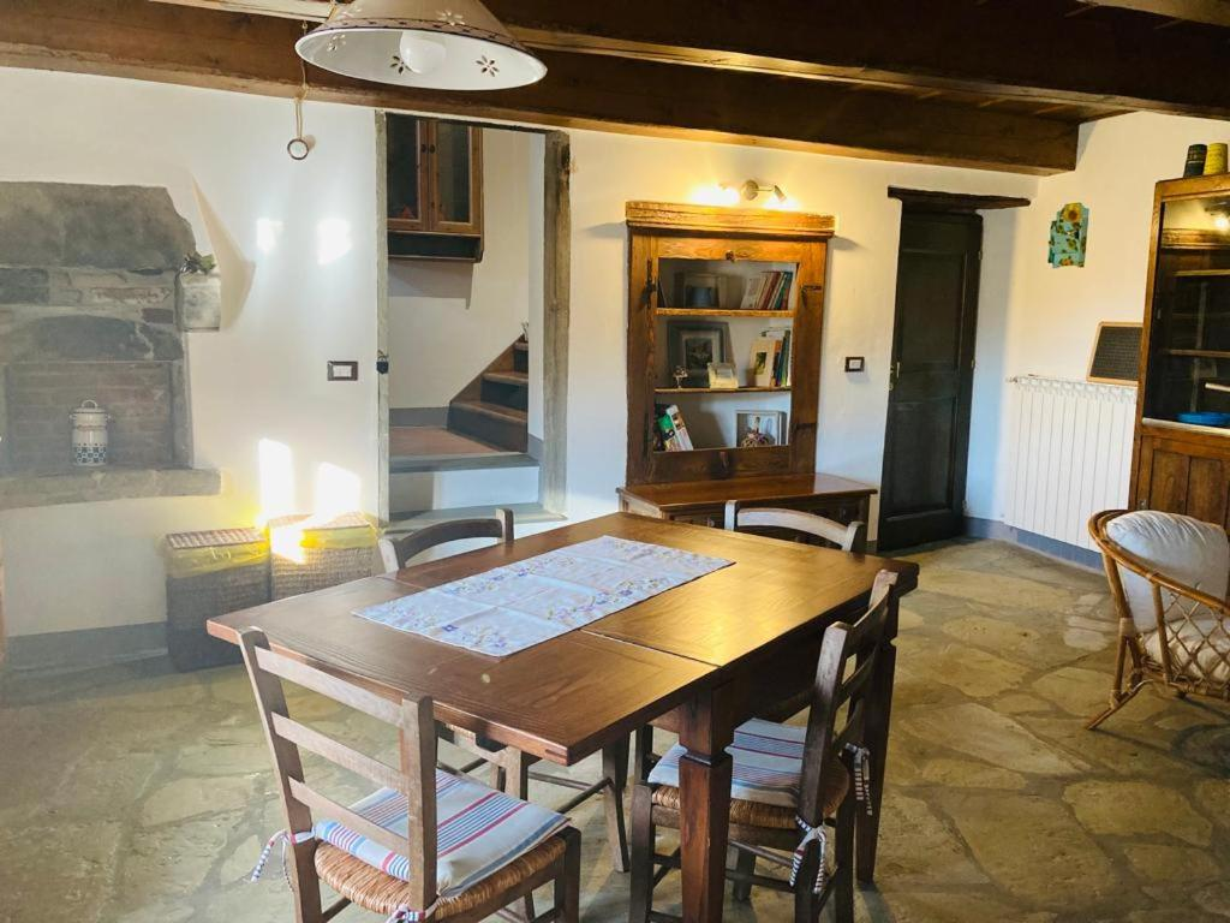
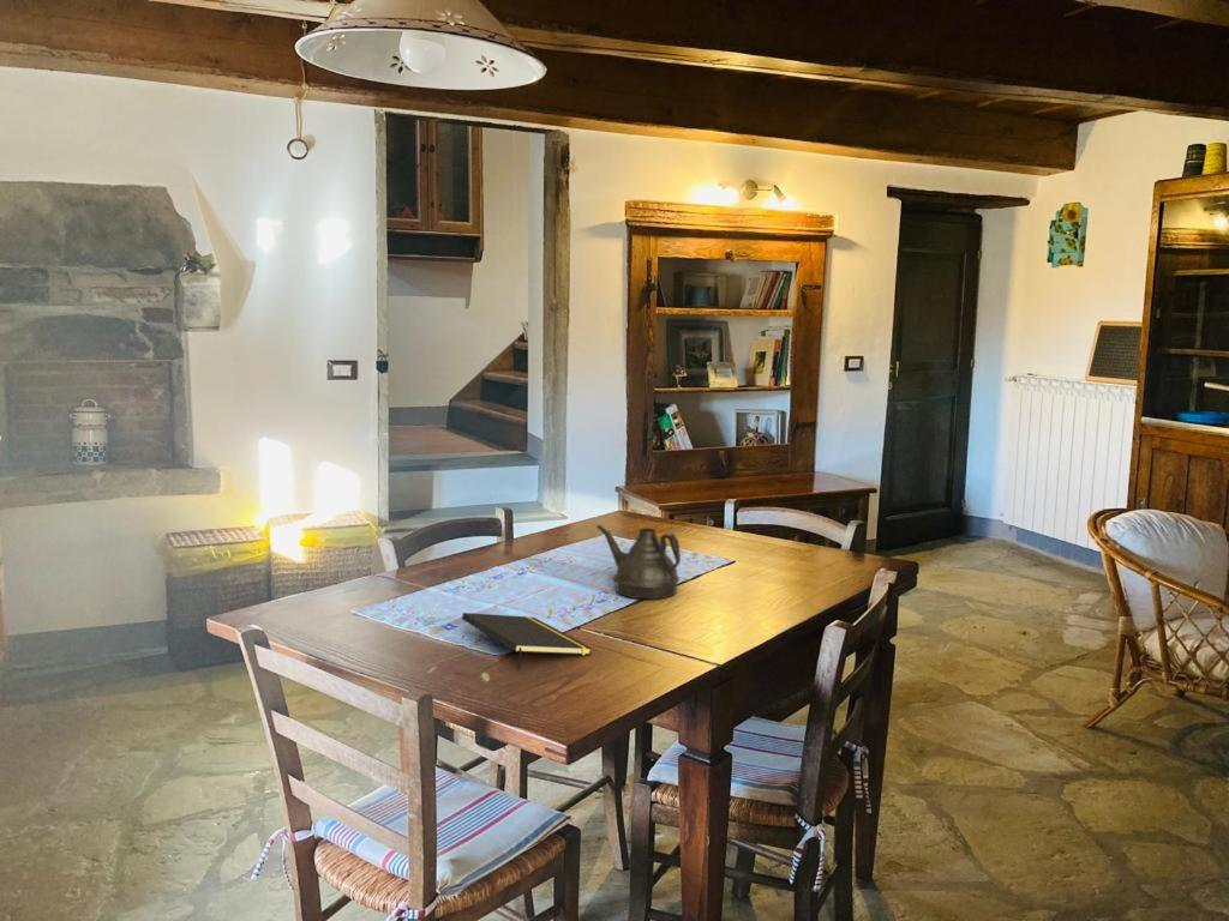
+ teapot (637, 558)
+ notepad (524, 633)
